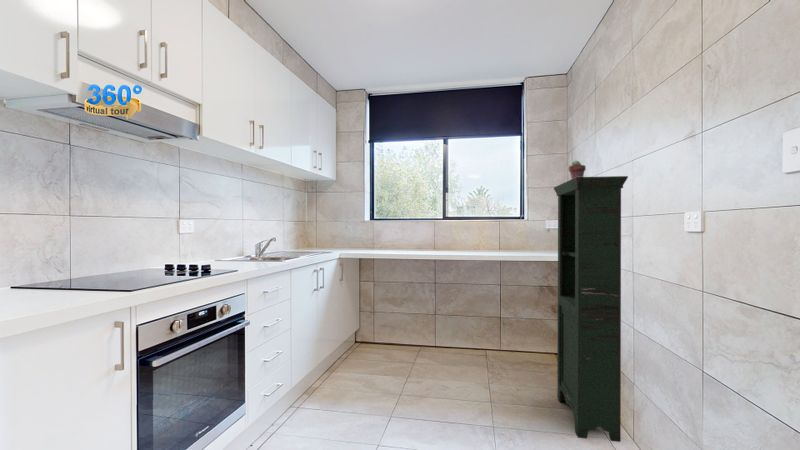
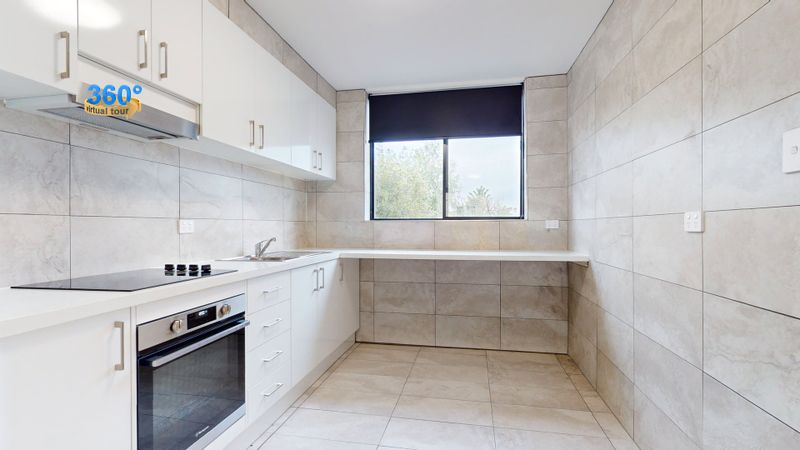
- cabinet (585, 299)
- potted succulent (576, 170)
